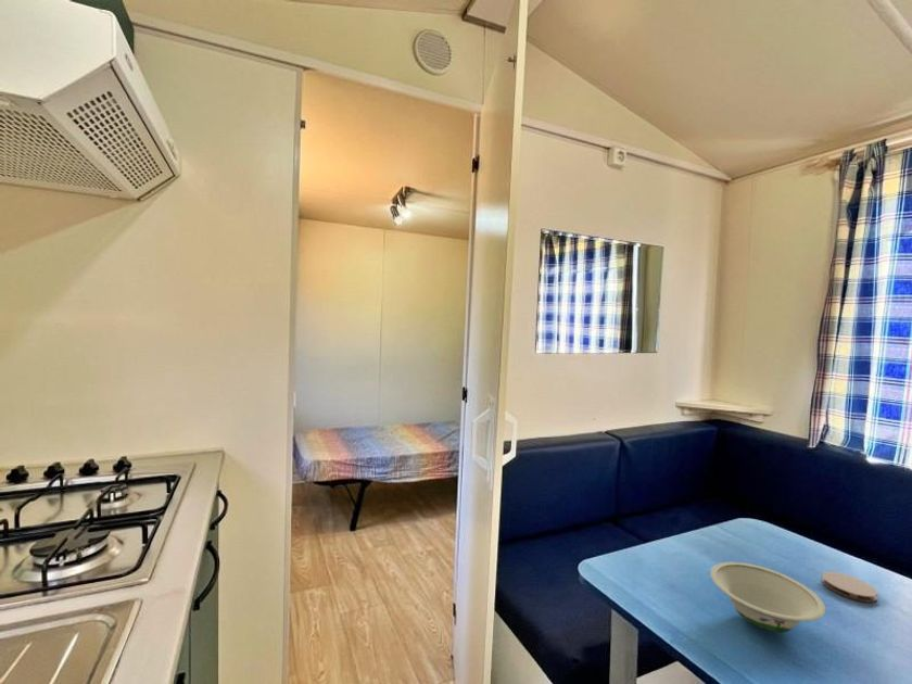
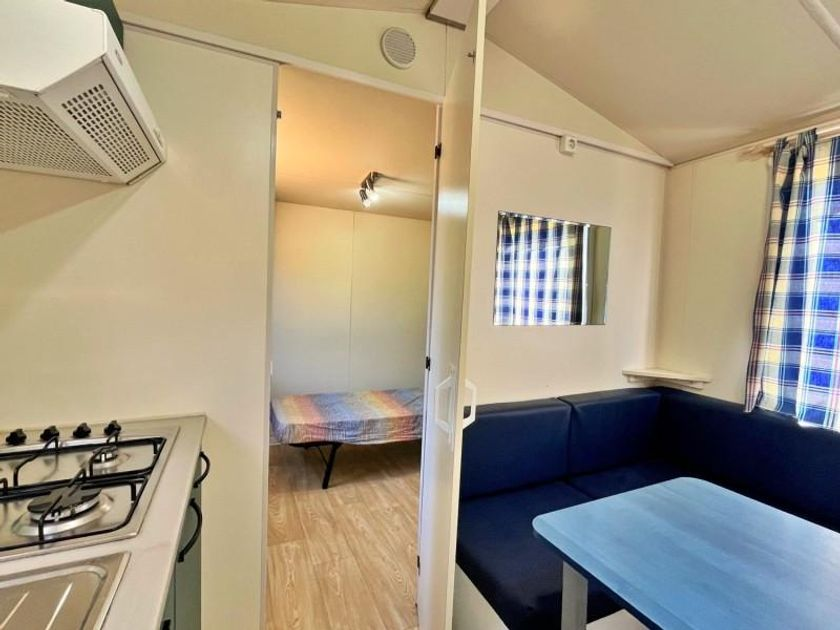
- coaster (848, 585)
- bowl (762, 604)
